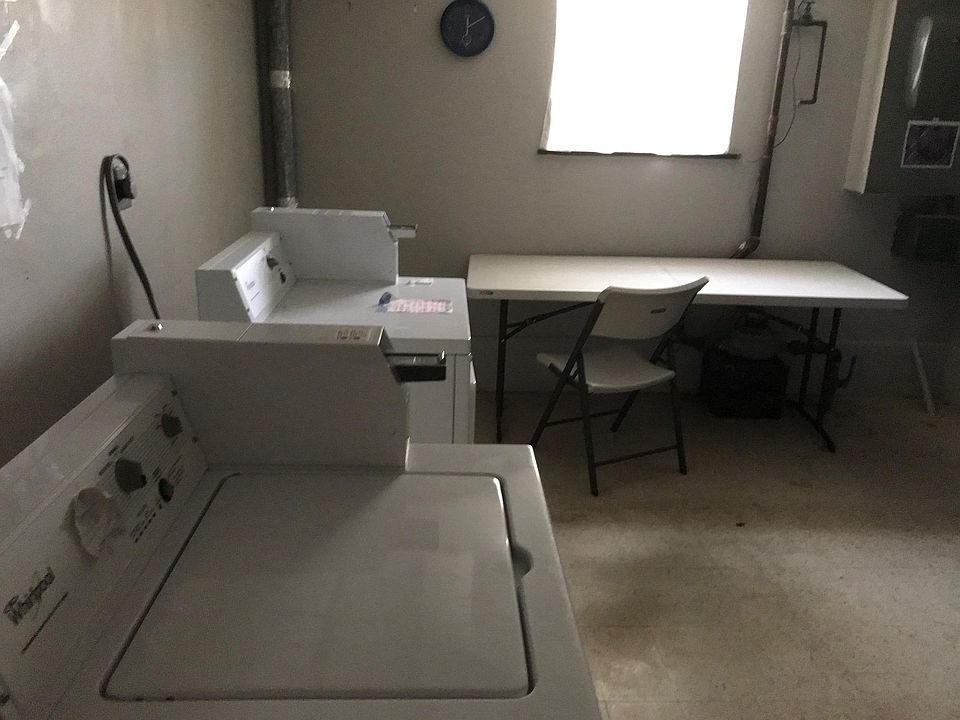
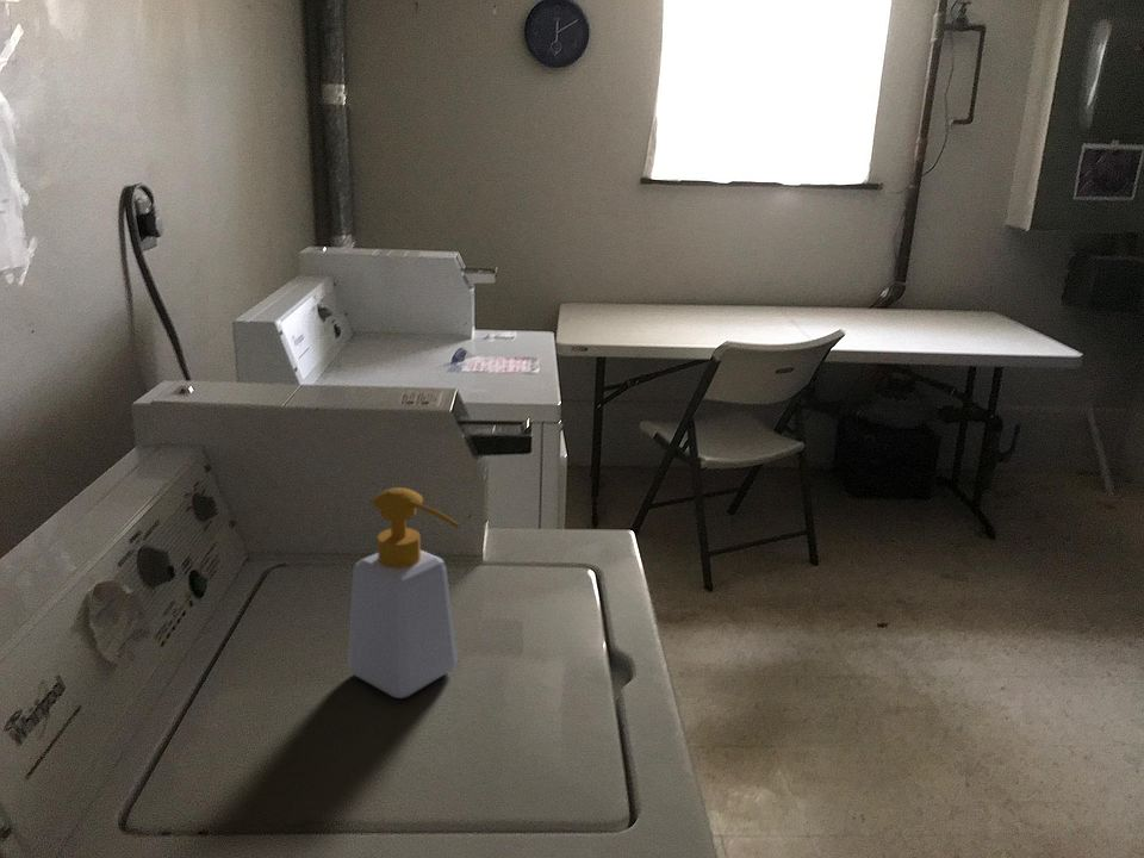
+ soap bottle (414, 589)
